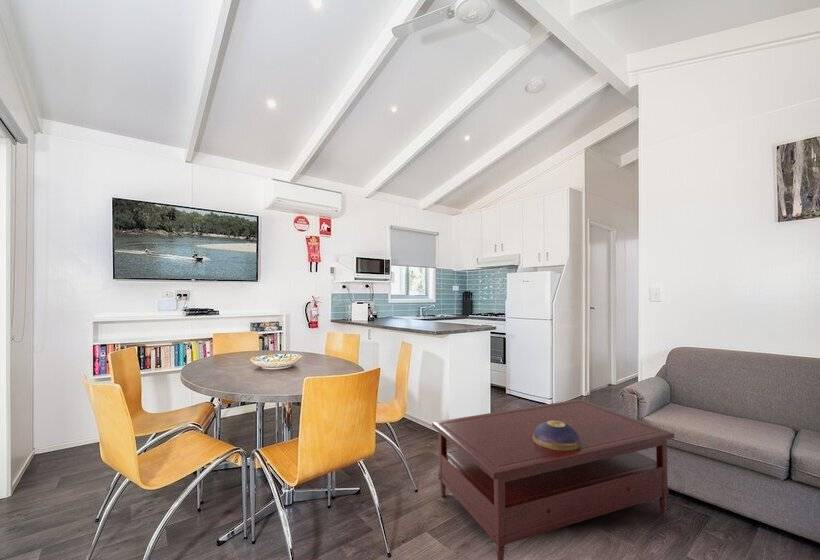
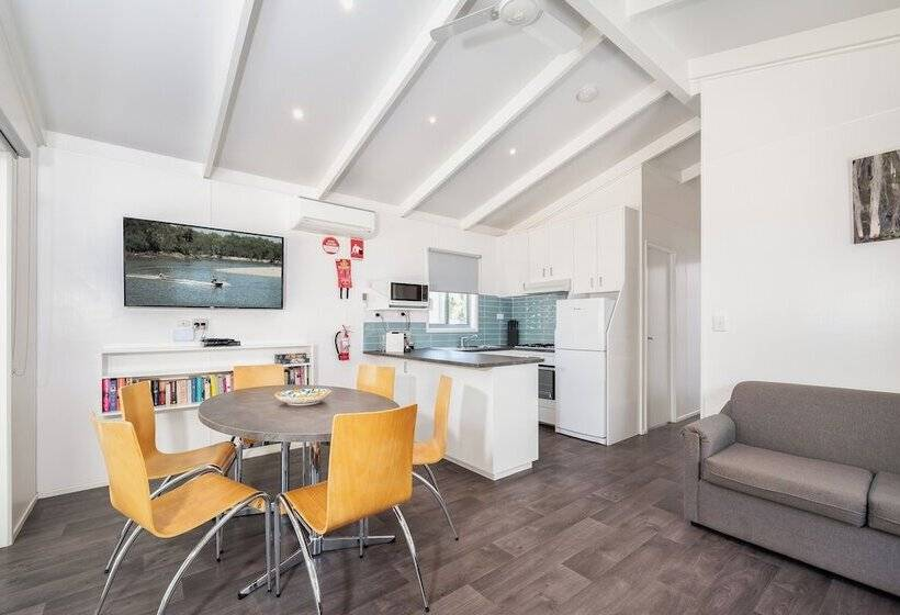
- coffee table (547, 466)
- decorative bowl (556, 431)
